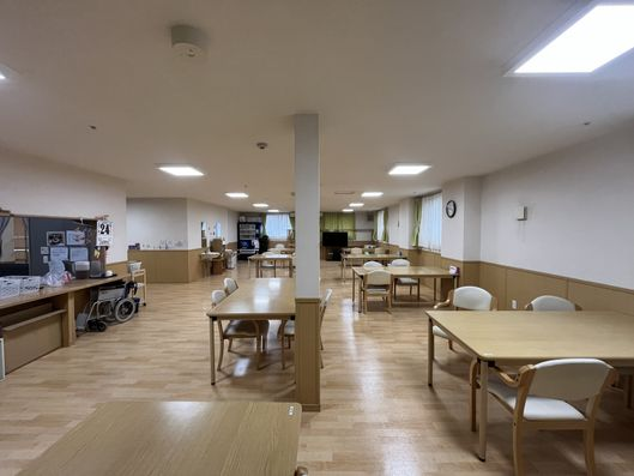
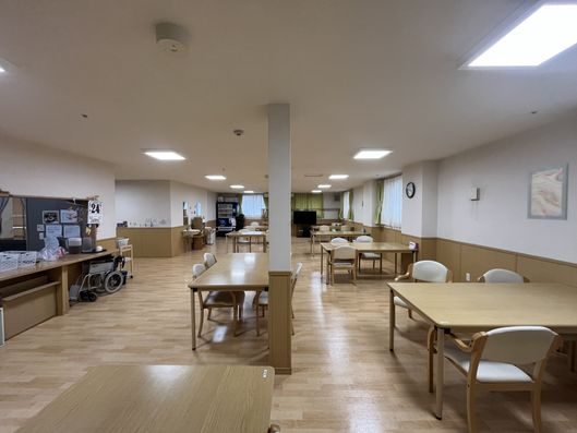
+ wall art (545, 193)
